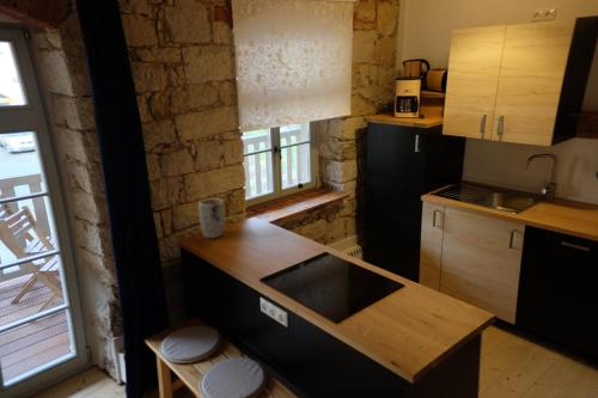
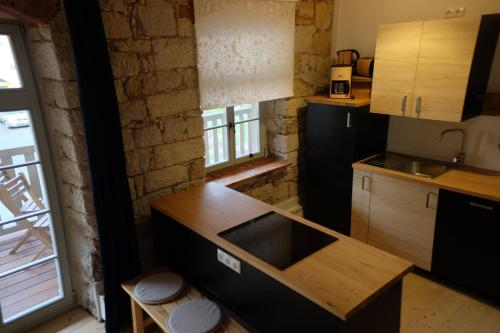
- plant pot (212, 219)
